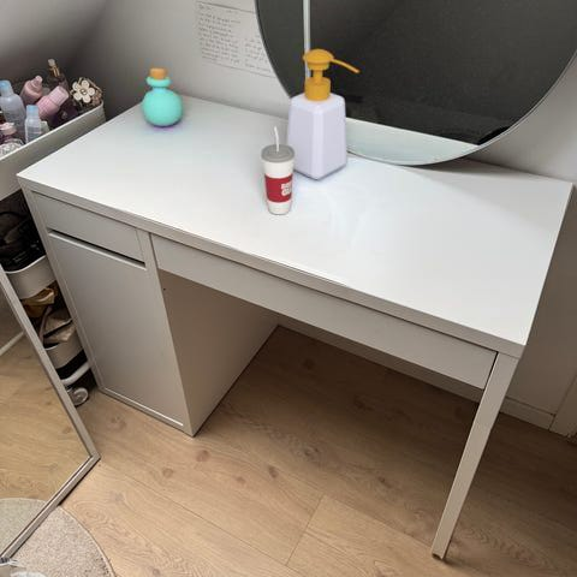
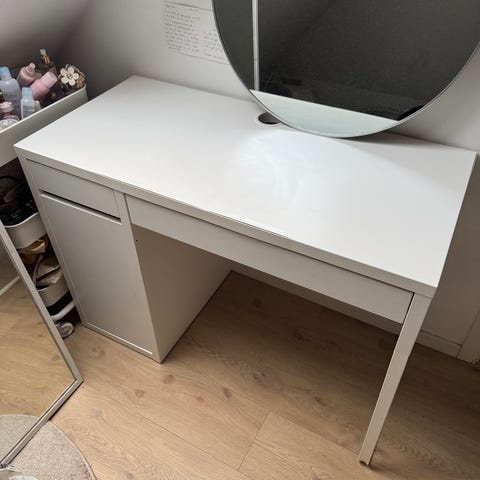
- soap bottle (325, 115)
- perfume bottle (160, 96)
- cup (278, 171)
